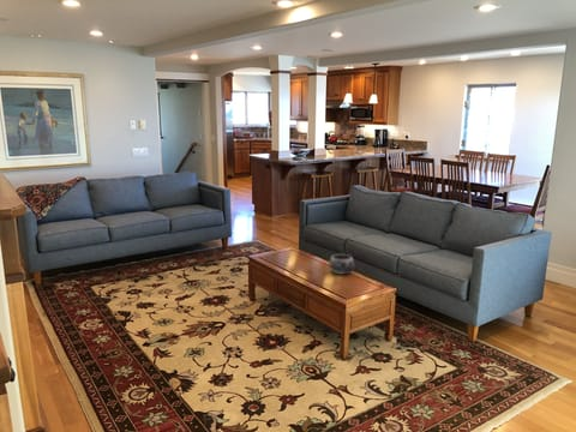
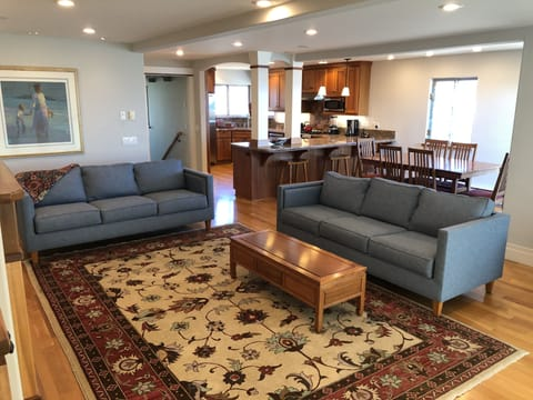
- decorative bowl (341, 264)
